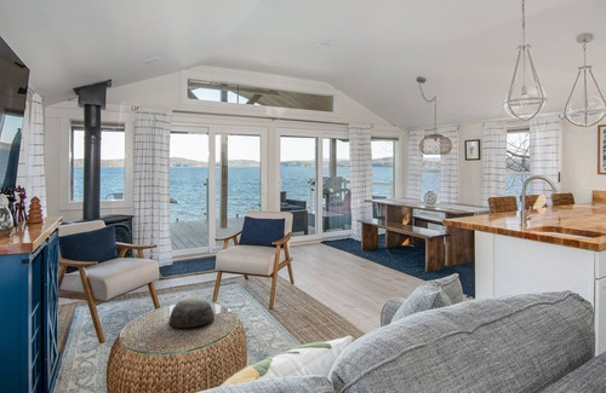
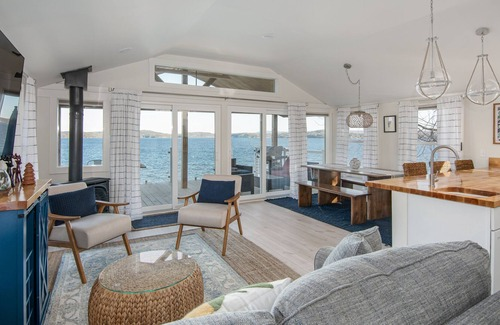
- bowl (191, 310)
